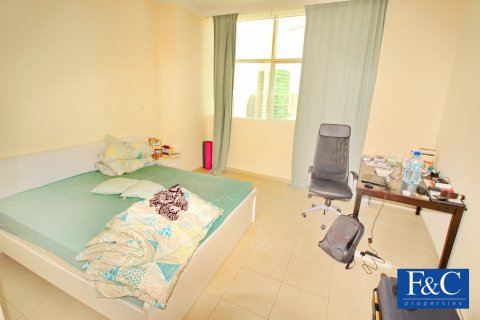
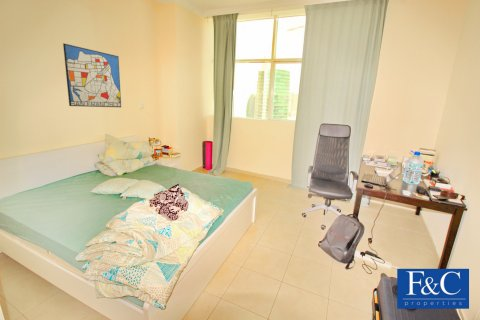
+ wall art (95, 79)
